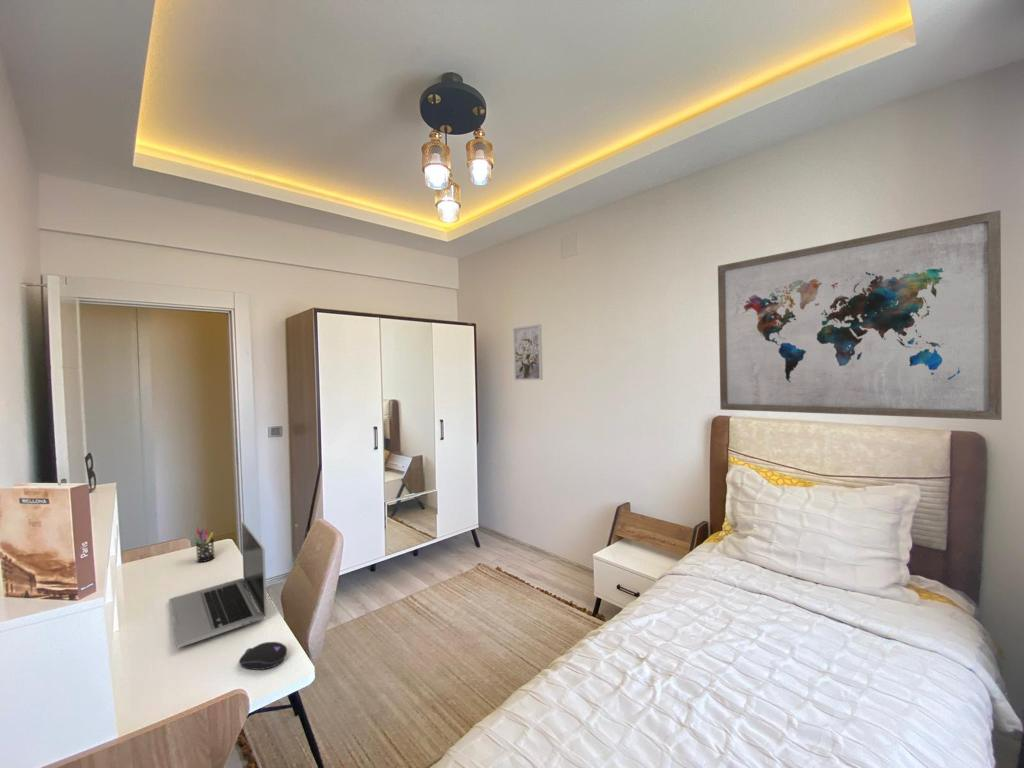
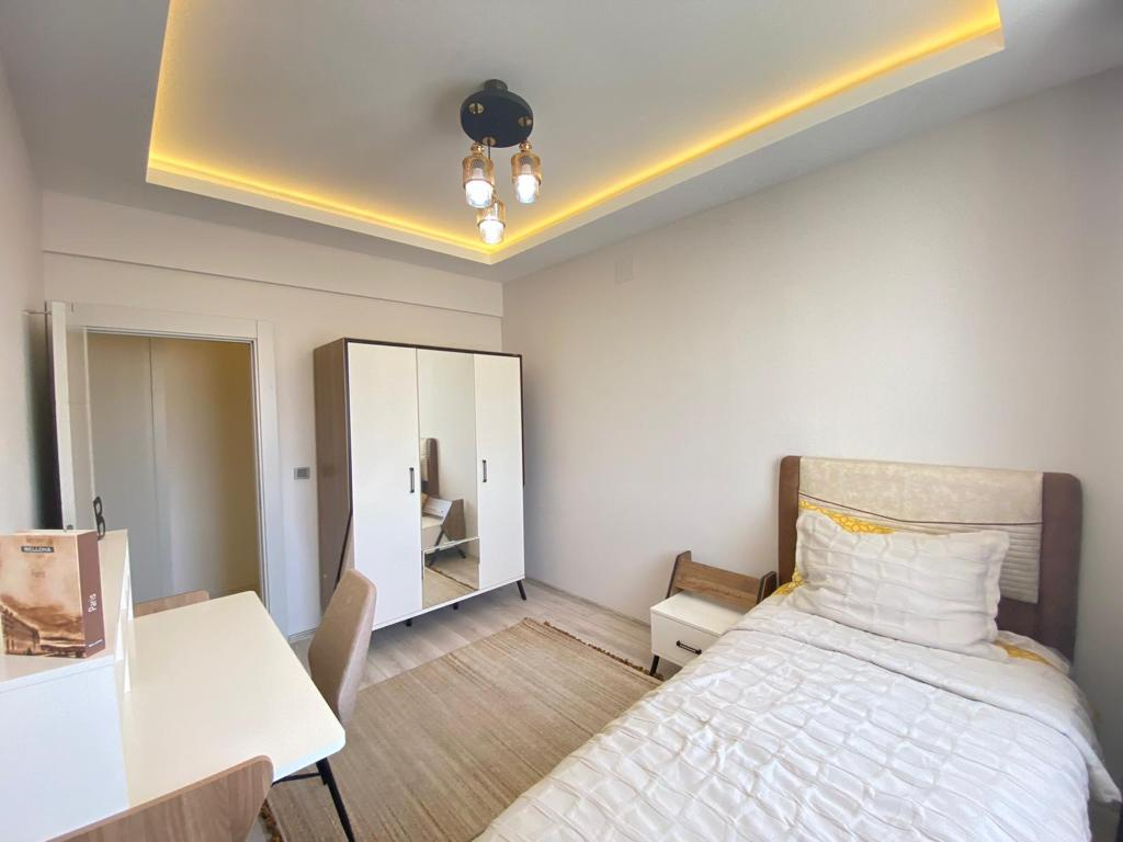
- pen holder (202, 544)
- computer mouse (263, 653)
- laptop (216, 585)
- wall art (527, 353)
- wall art (834, 328)
